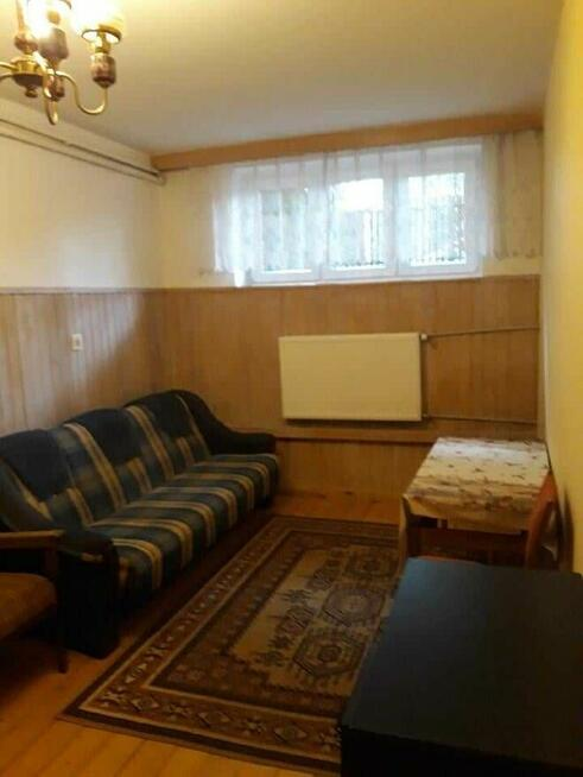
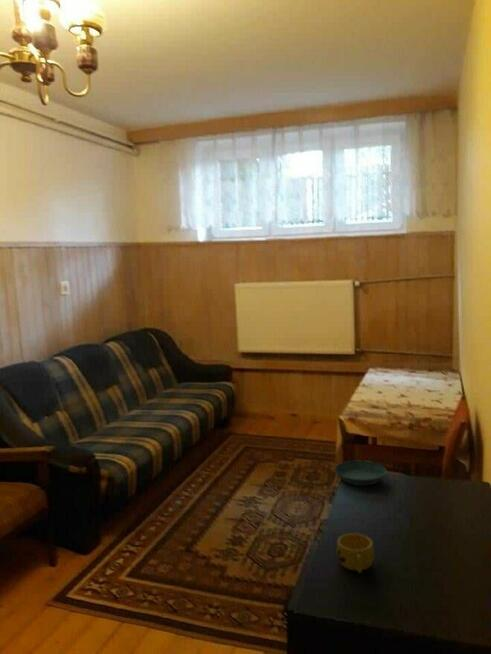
+ cup (356, 555)
+ saucer (360, 473)
